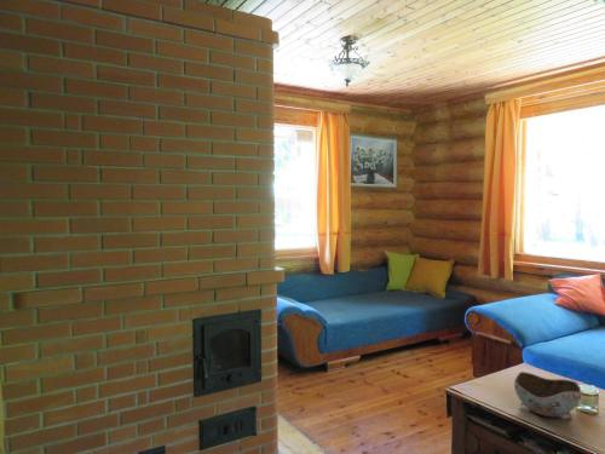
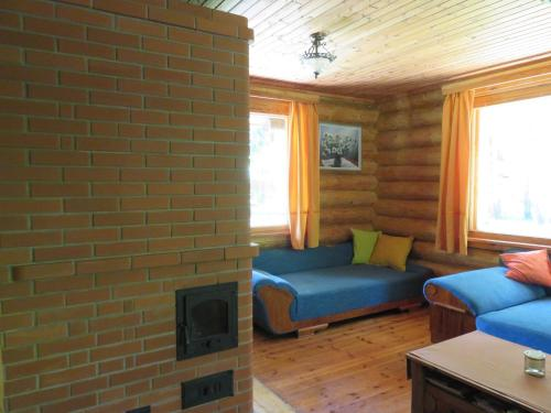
- bowl (546, 396)
